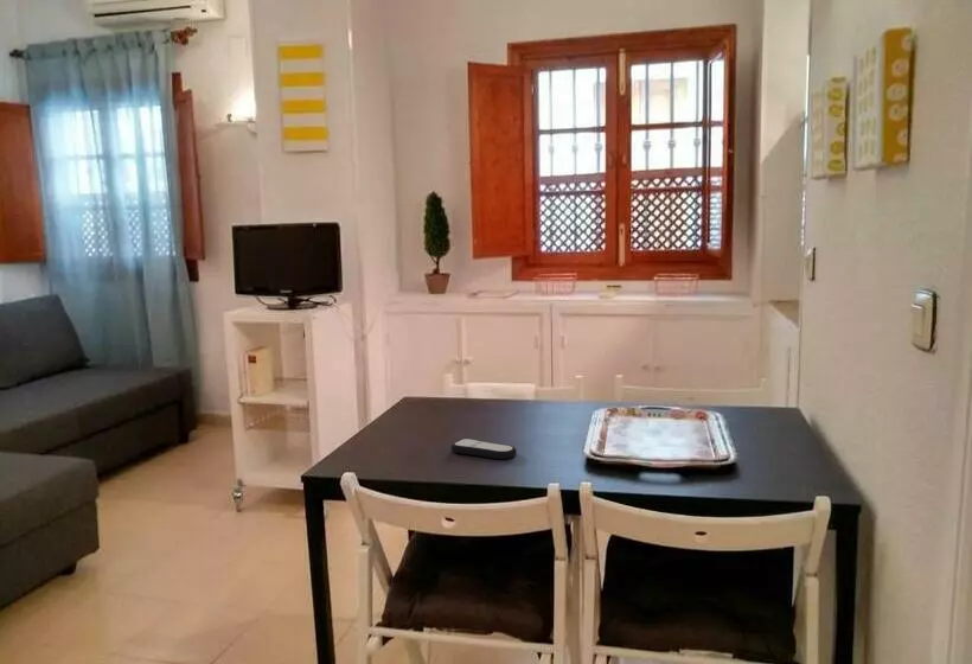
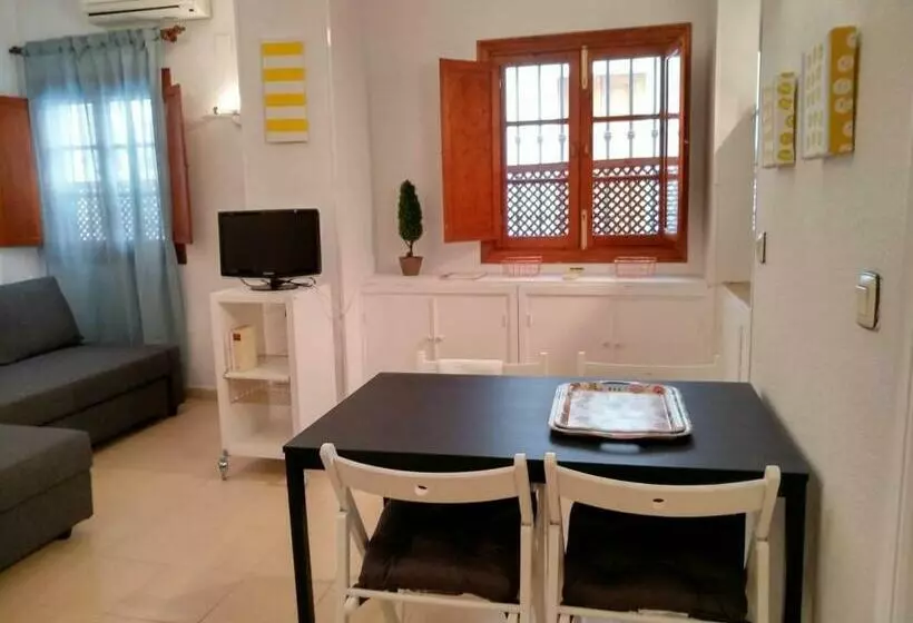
- remote control (484, 448)
